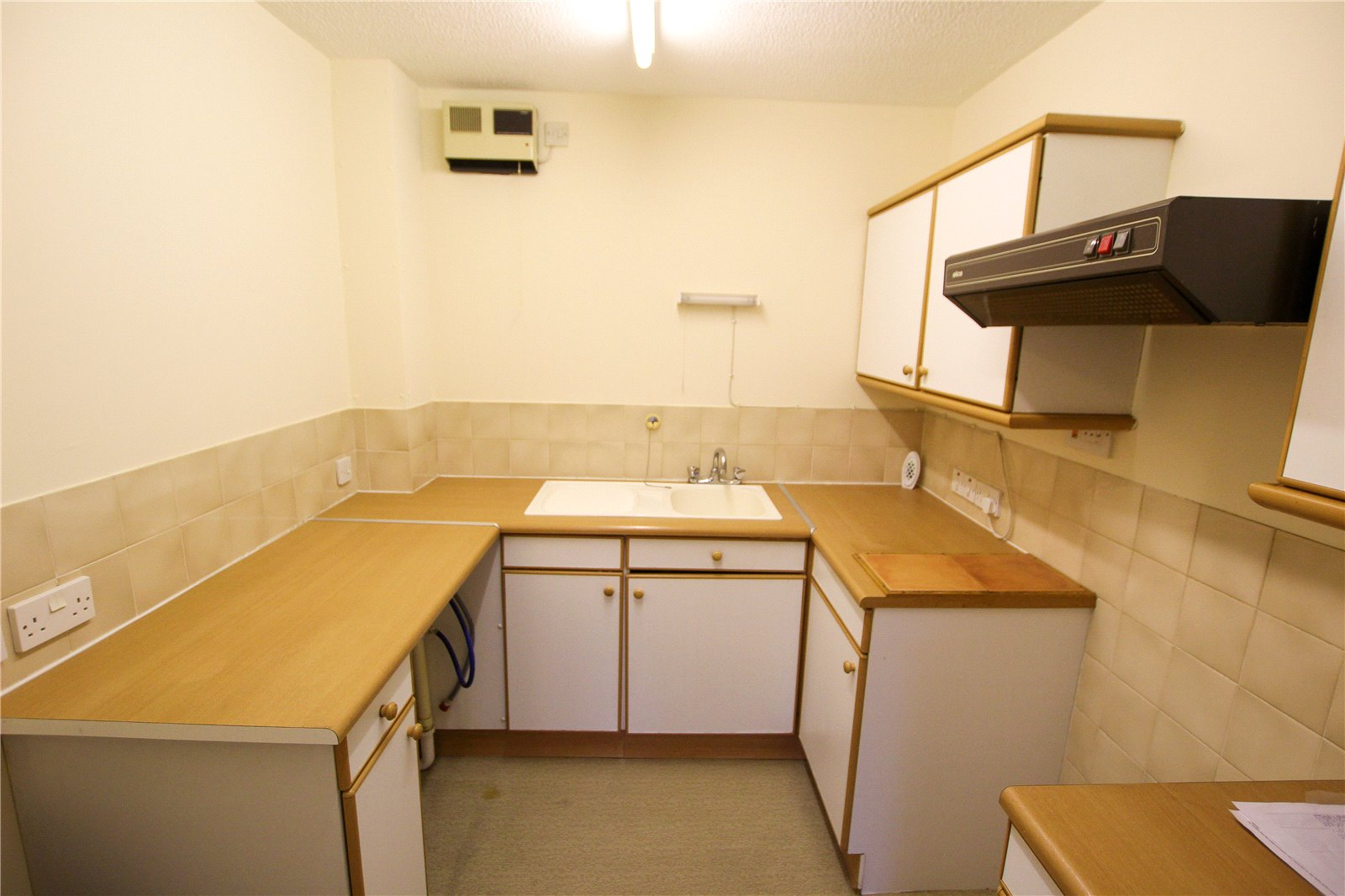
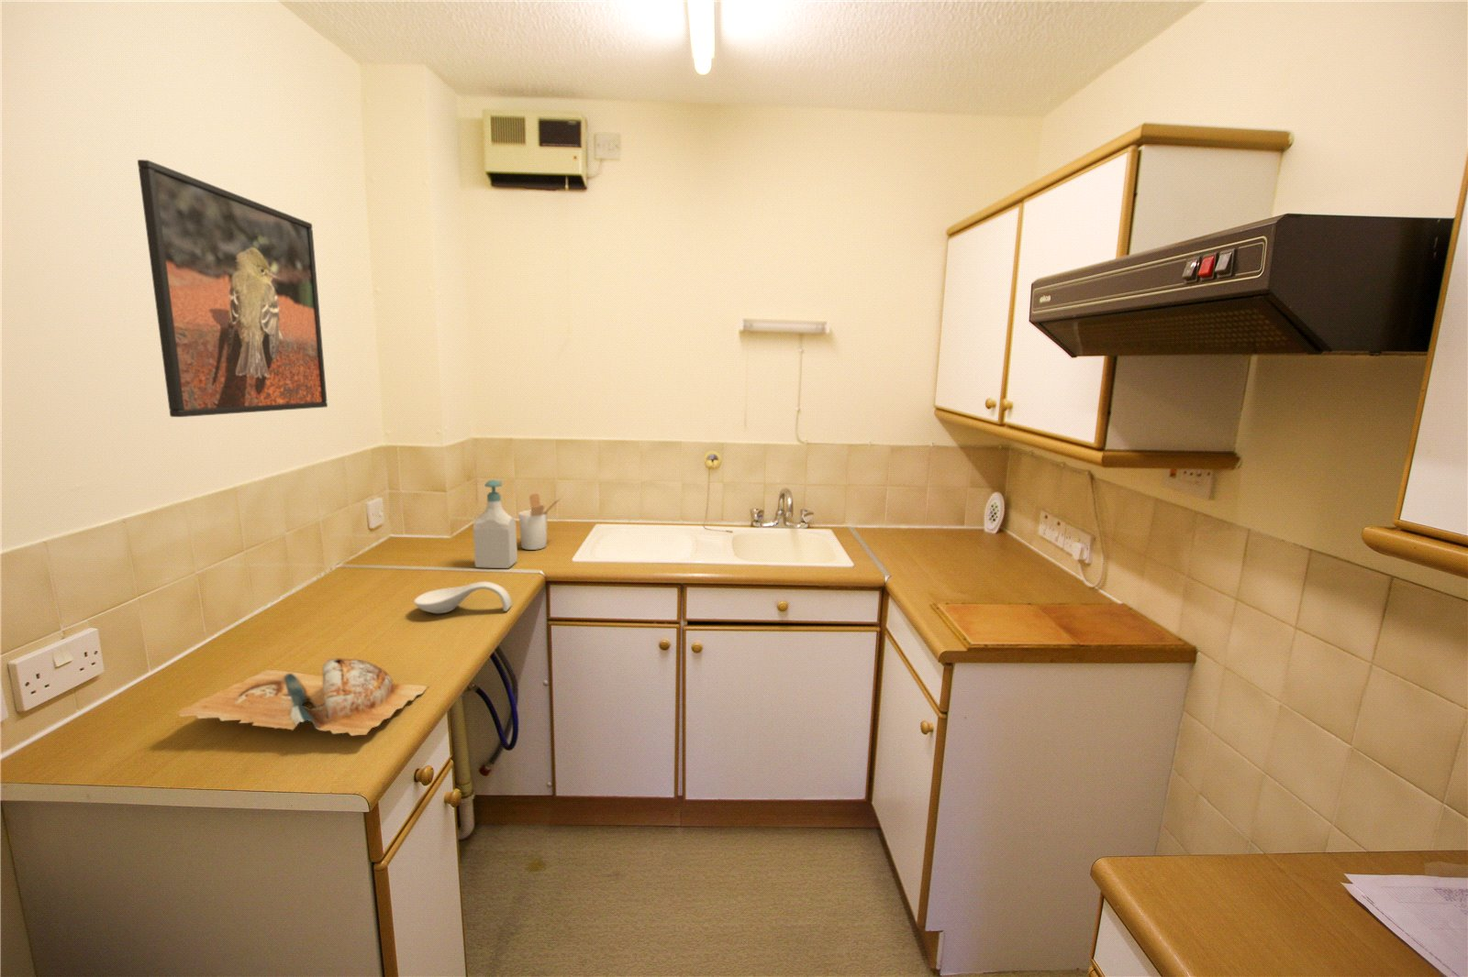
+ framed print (250, 307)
+ chopping board (310, 685)
+ soap bottle (496, 521)
+ spoon rest (463, 595)
+ utensil holder (540, 520)
